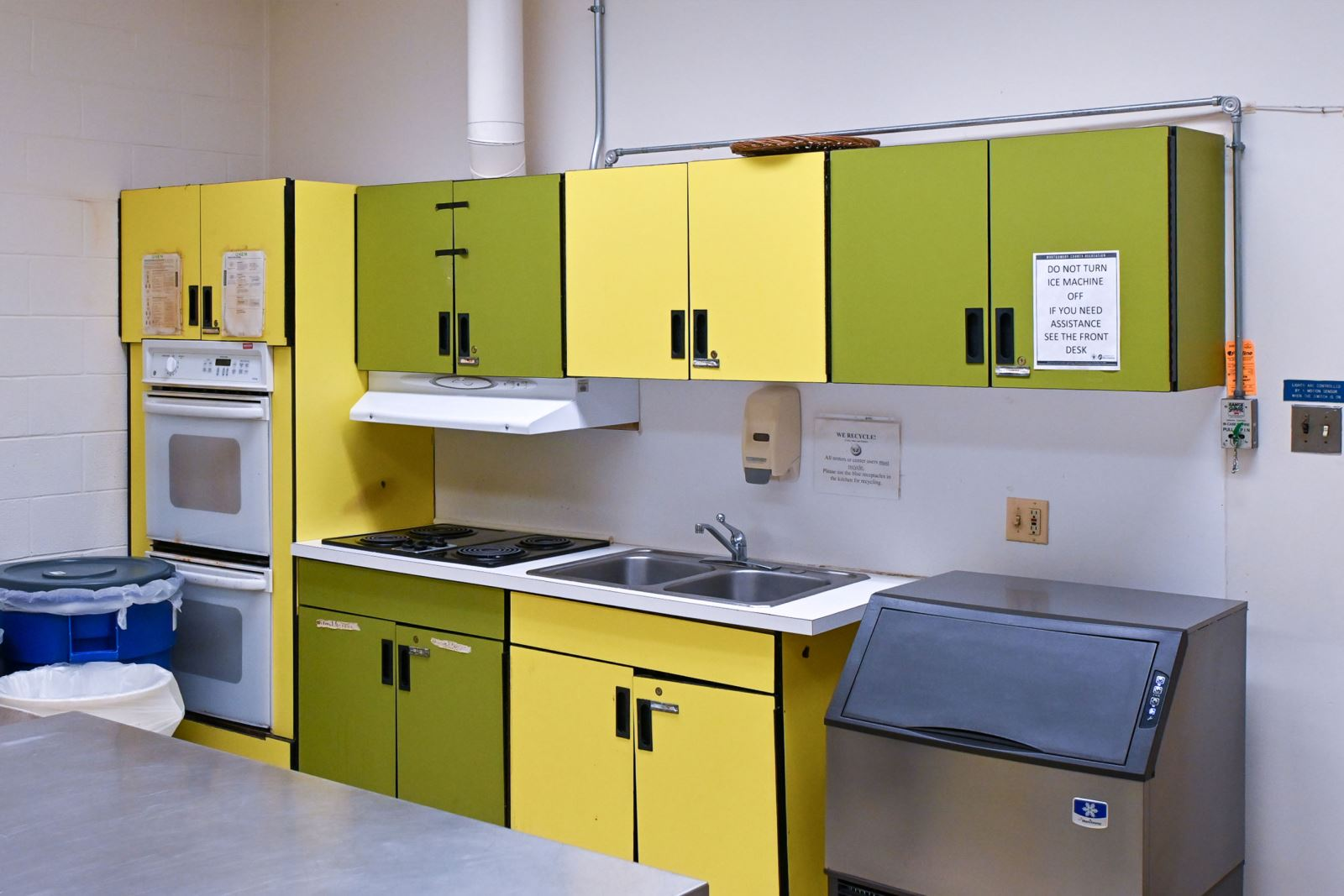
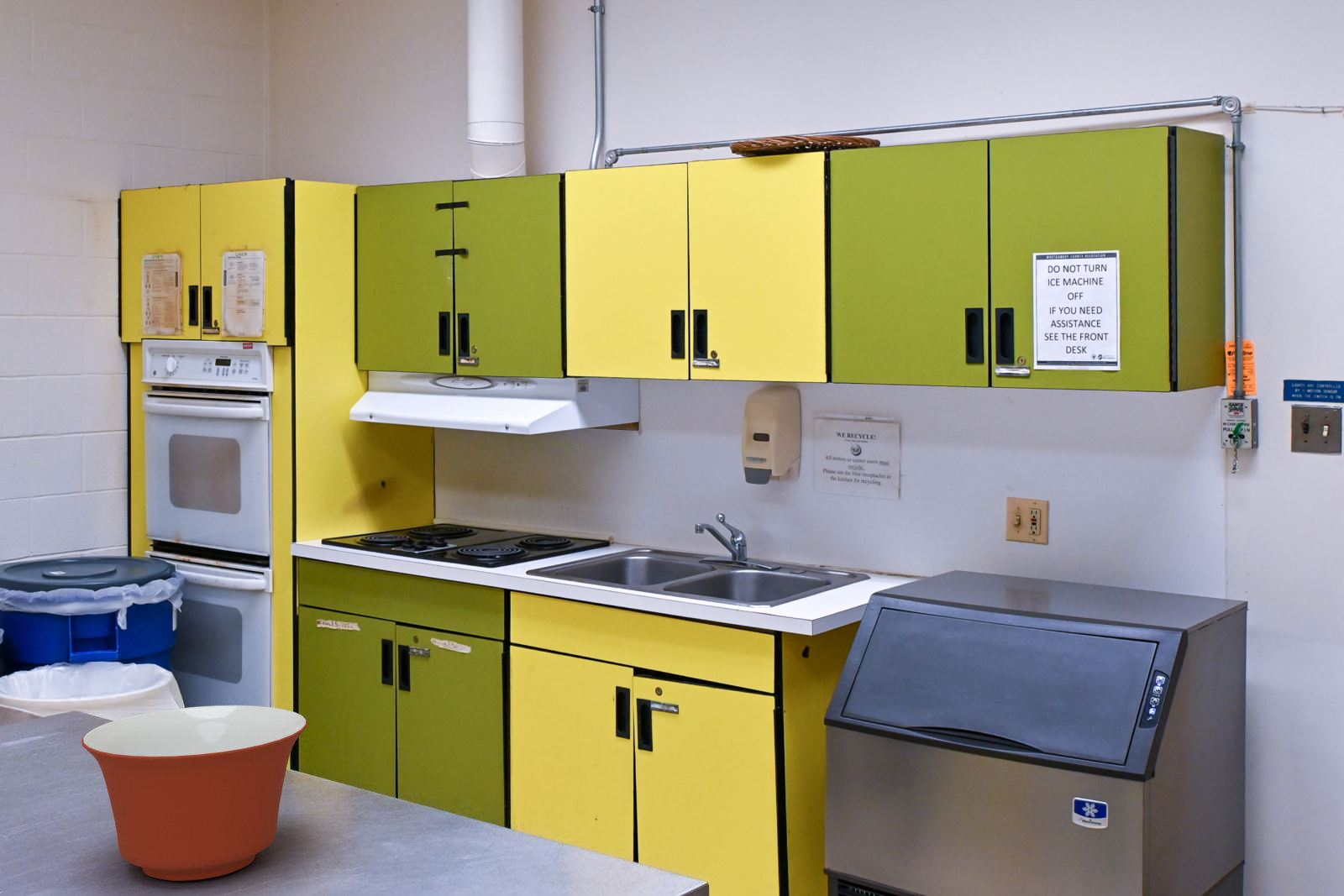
+ mixing bowl (198, 795)
